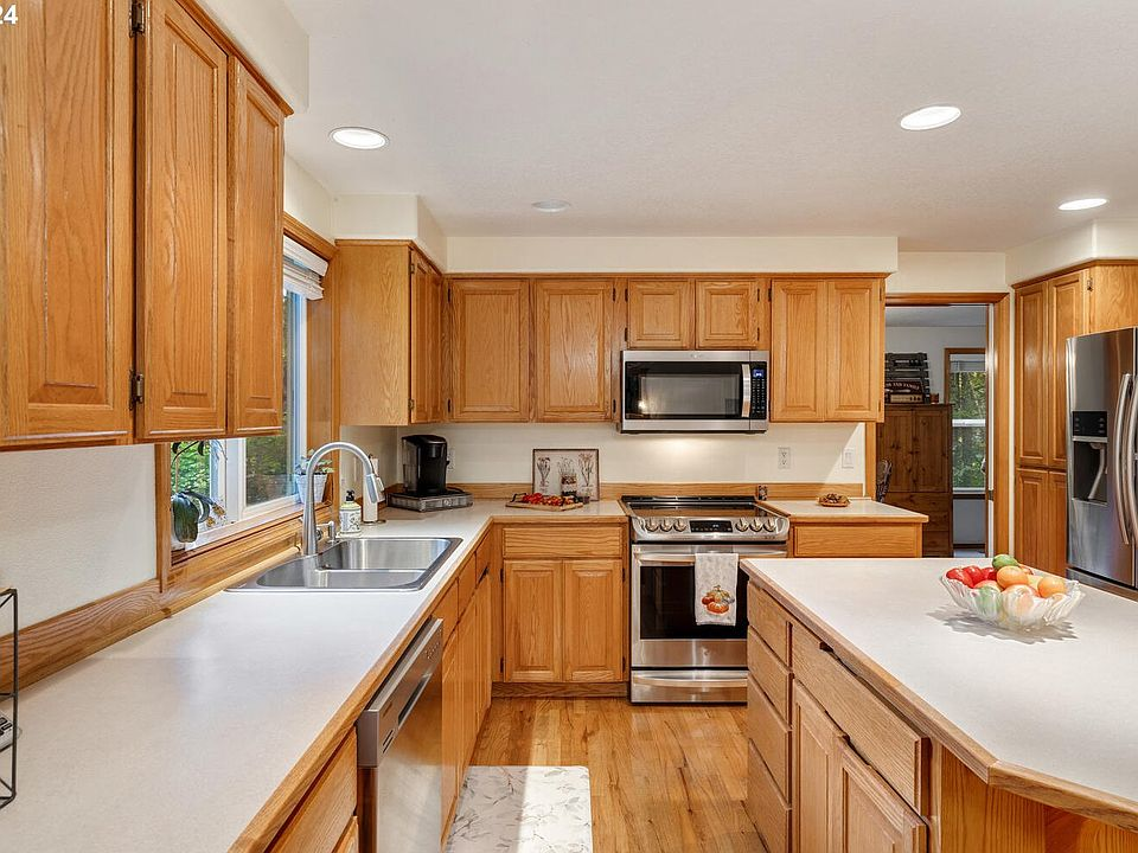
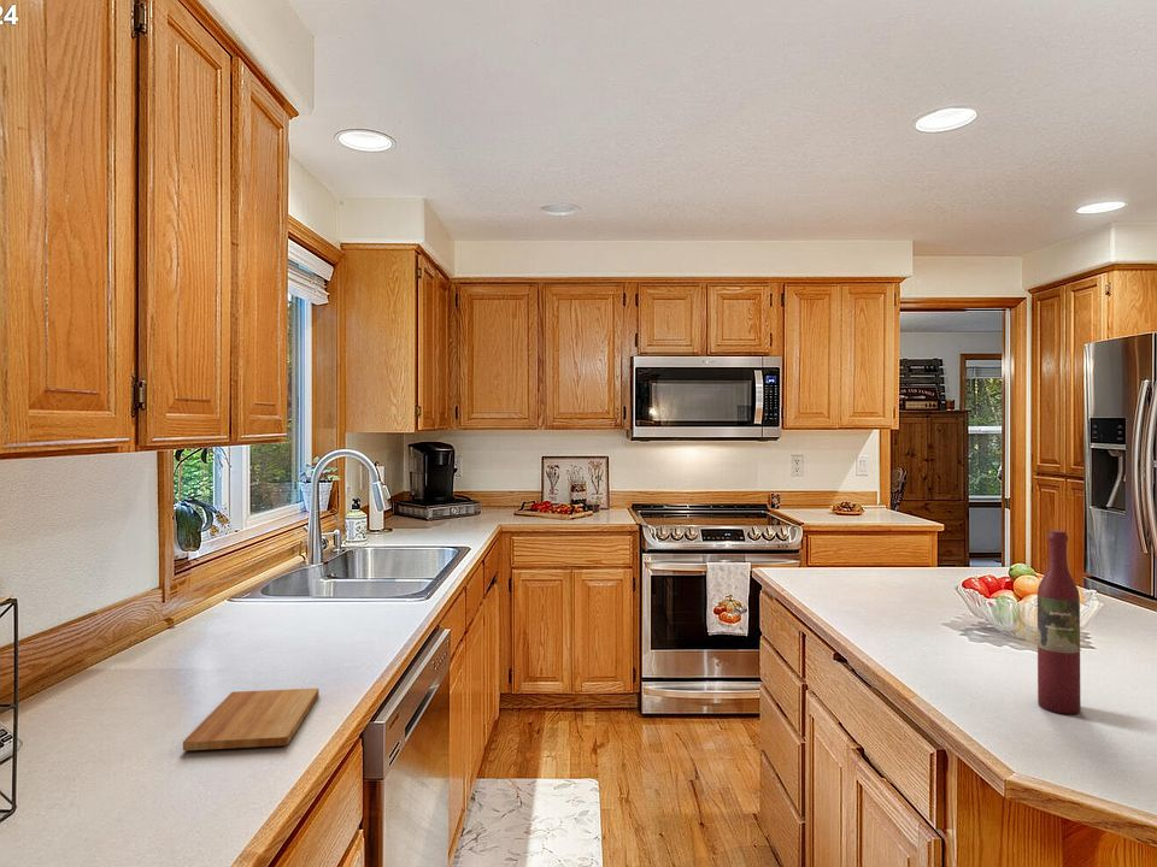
+ wine bottle (1058, 619)
+ cutting board (257, 715)
